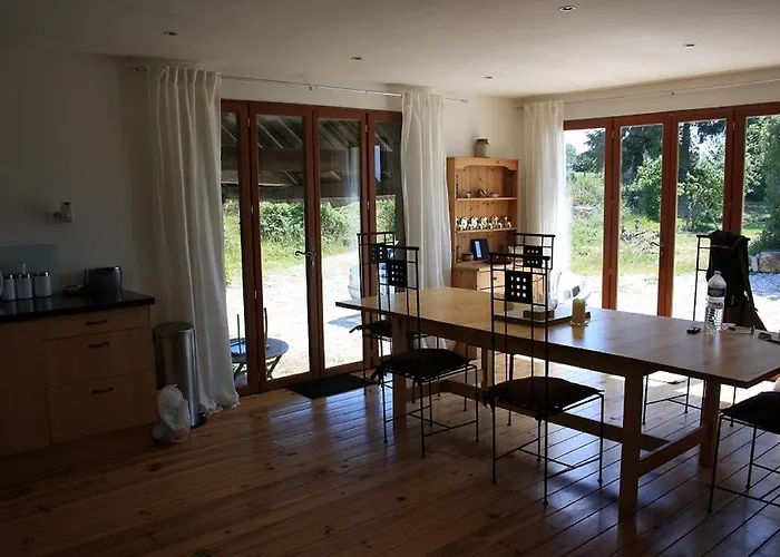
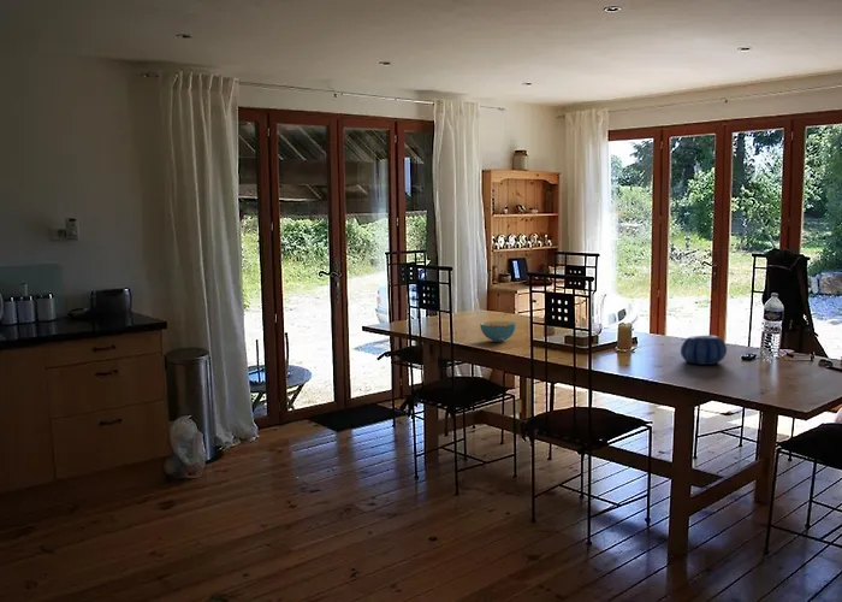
+ decorative bowl (702, 348)
+ cereal bowl (498, 331)
